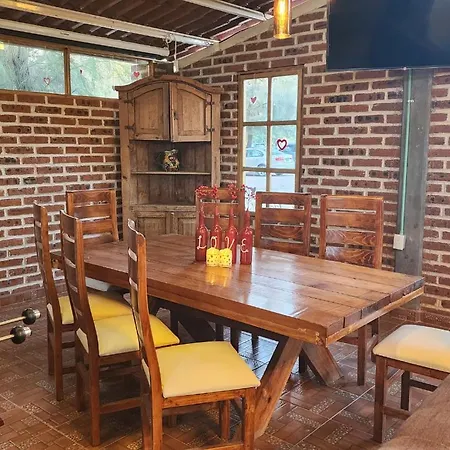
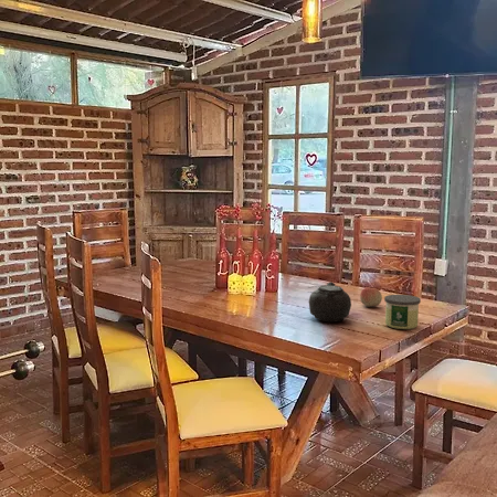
+ candle (401, 311)
+ fruit (370, 296)
+ teapot (329, 302)
